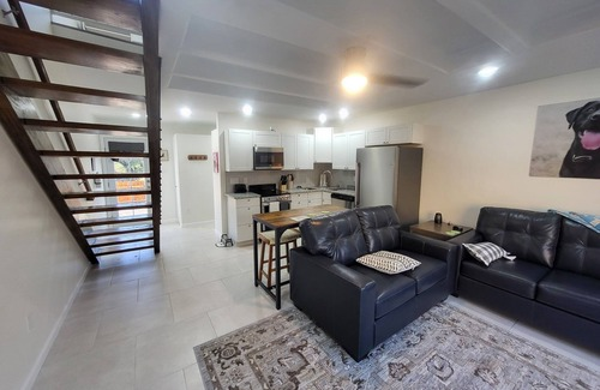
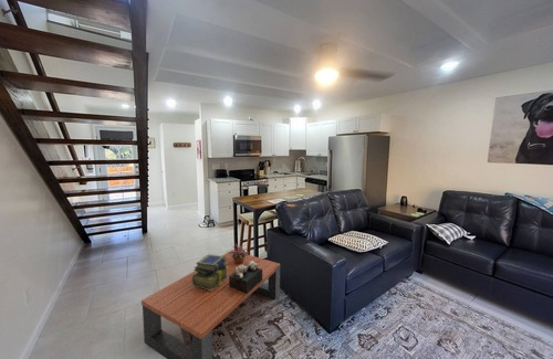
+ stack of books (210, 270)
+ potted plant (238, 252)
+ decorative box (246, 273)
+ coffee table (221, 297)
